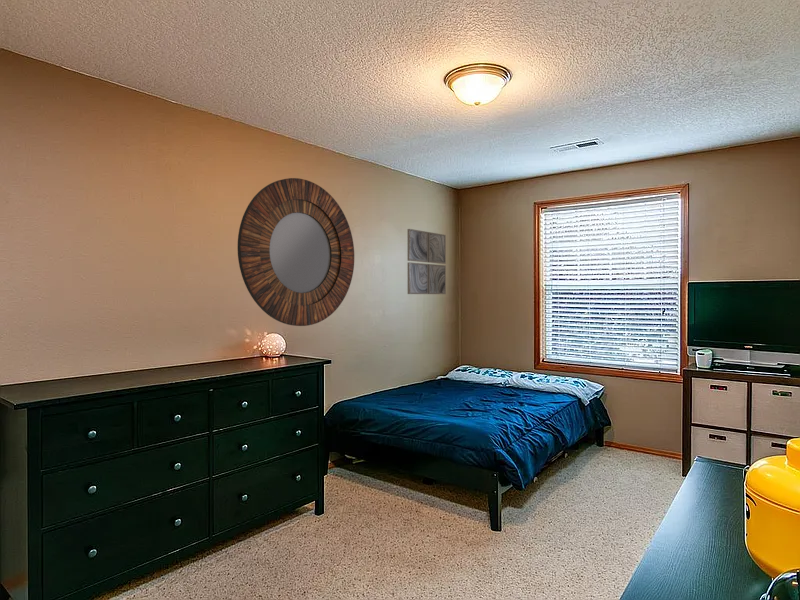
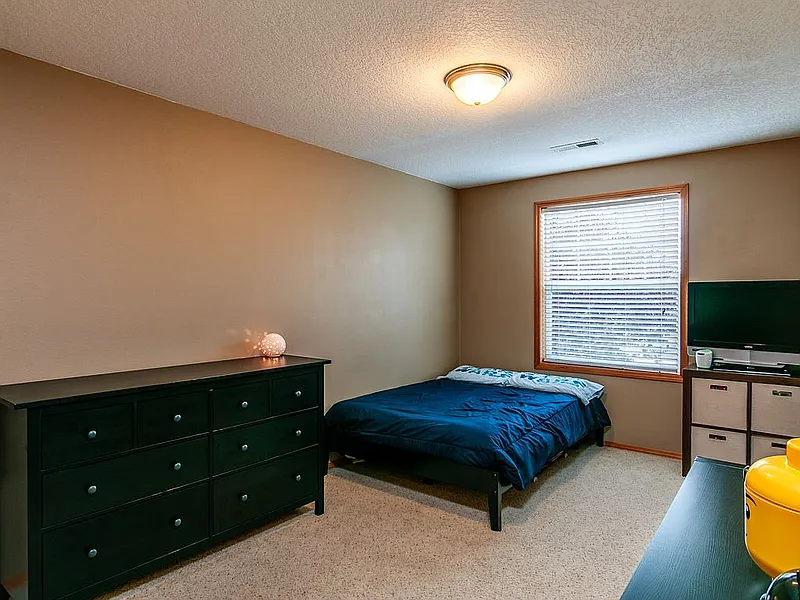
- wall art (428, 262)
- home mirror (302, 252)
